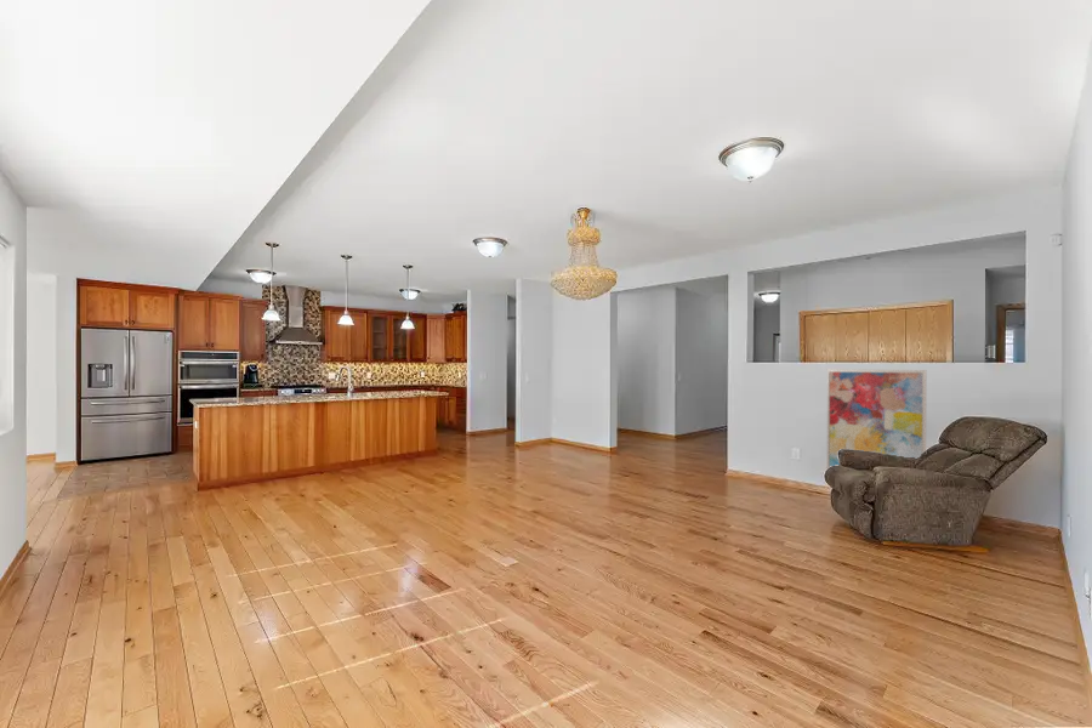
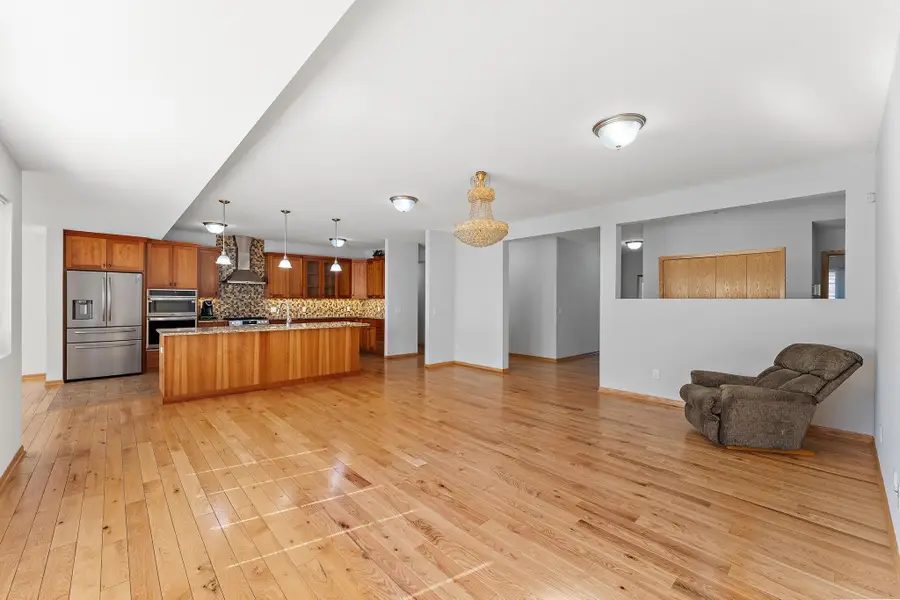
- wall art (872, 423)
